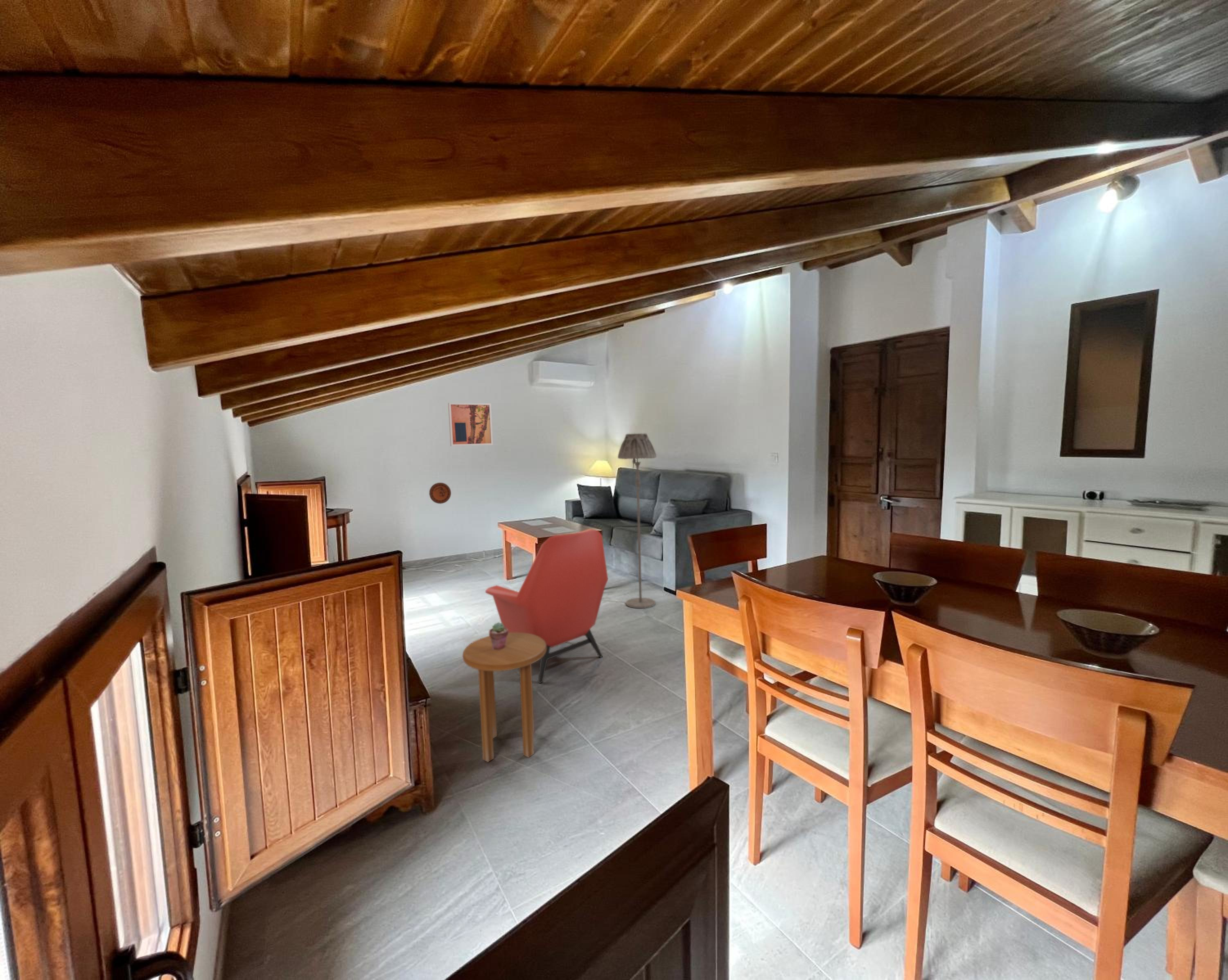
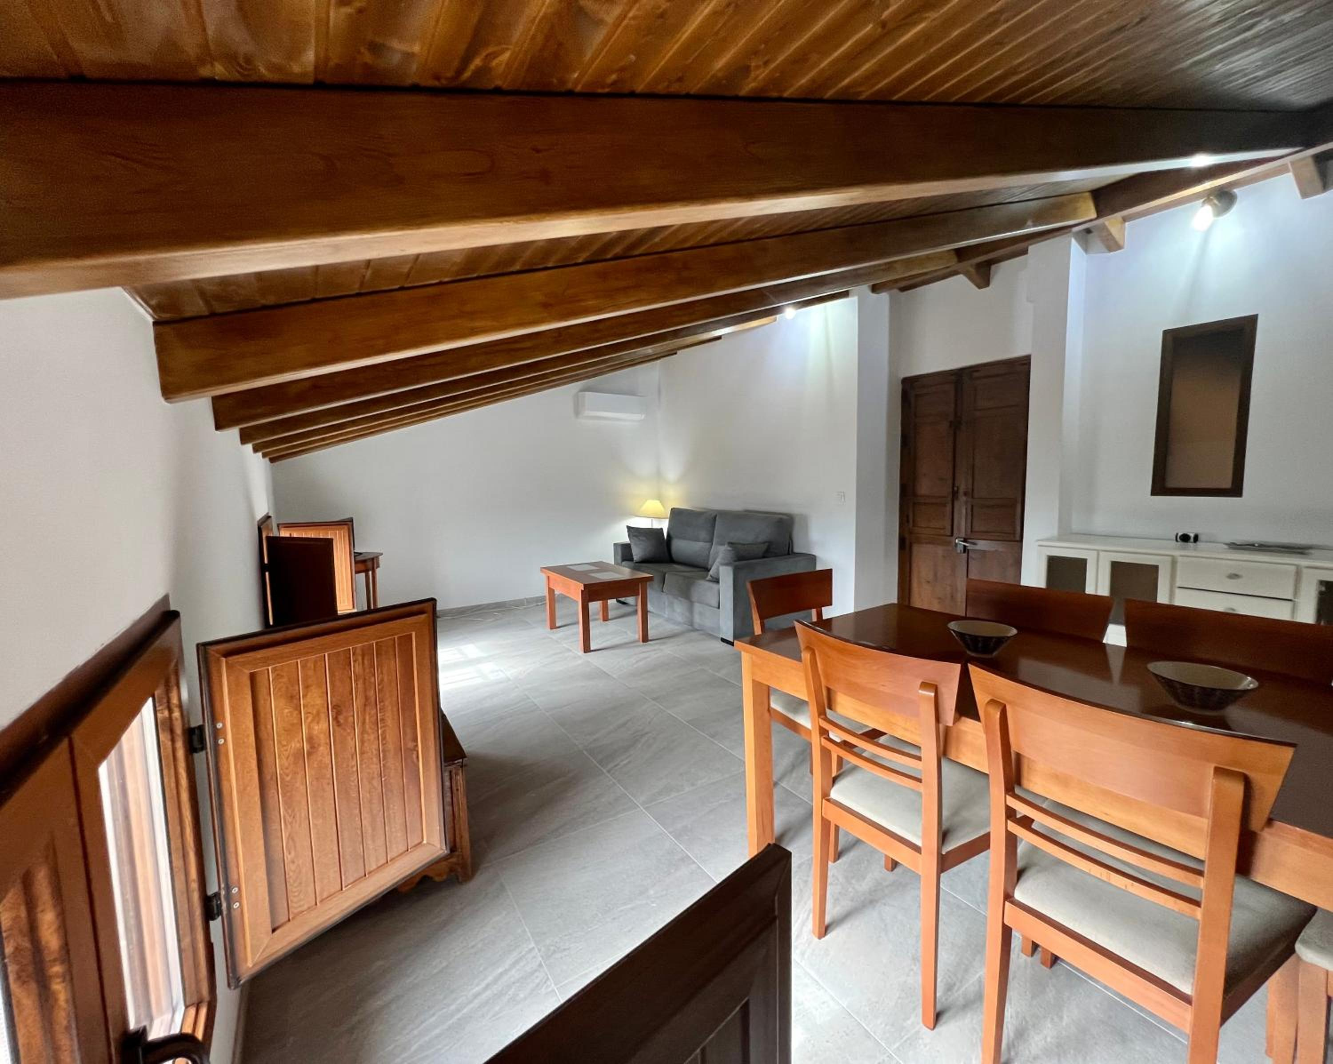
- decorative plate (440, 493)
- potted succulent (499, 635)
- armchair (549, 594)
- floor lamp (638, 520)
- wall art (471, 424)
- side table (495, 698)
